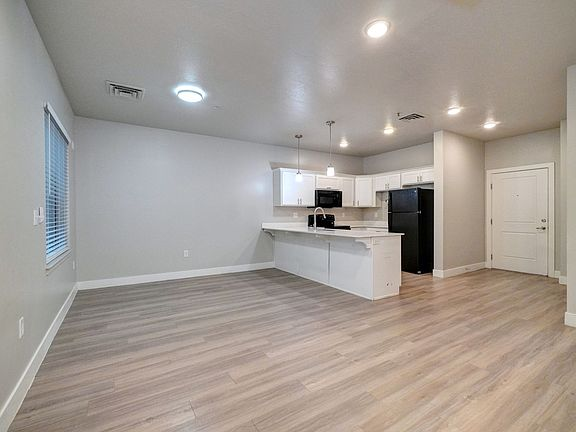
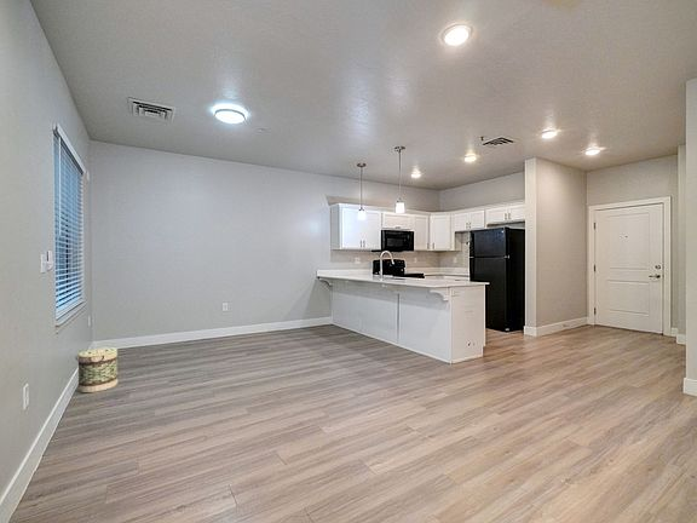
+ basket (97, 368)
